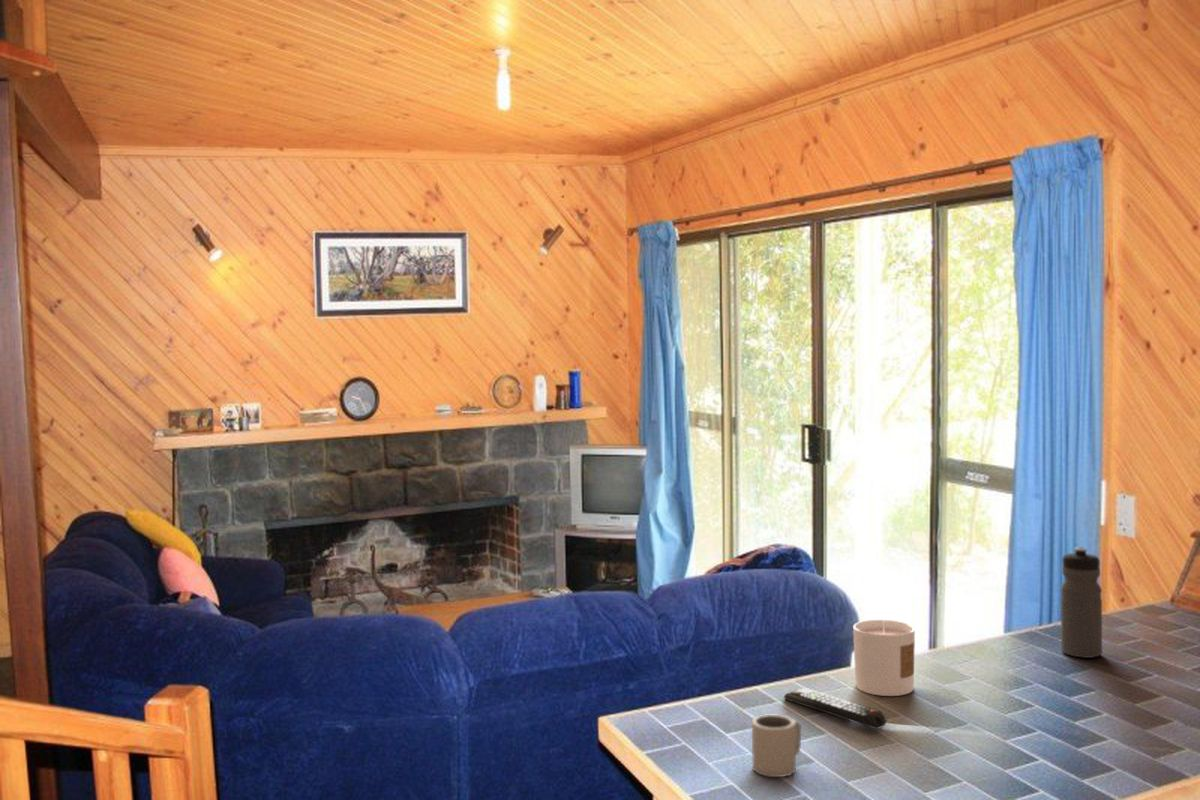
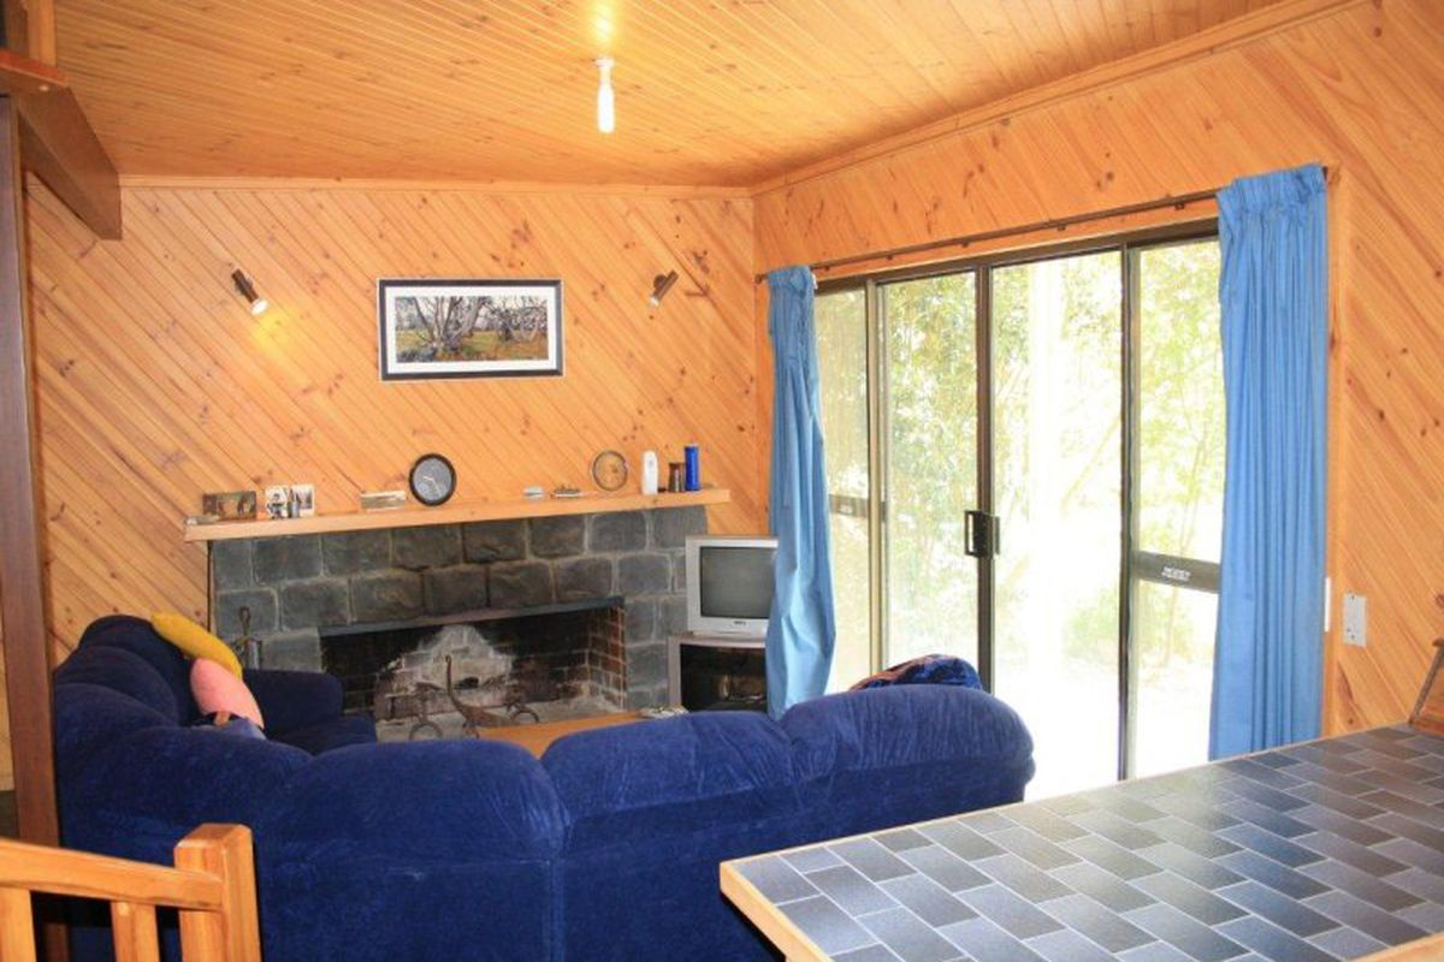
- candle (883, 651)
- remote control (833, 706)
- water bottle (1081, 600)
- cup (779, 743)
